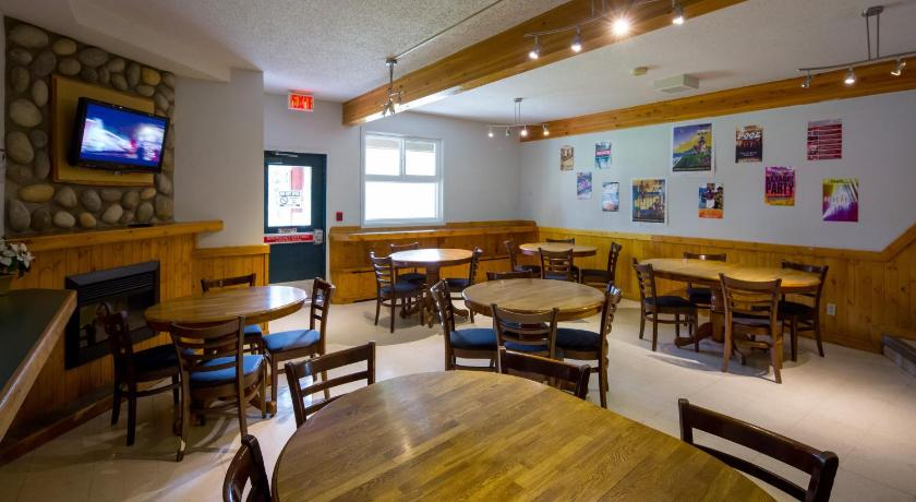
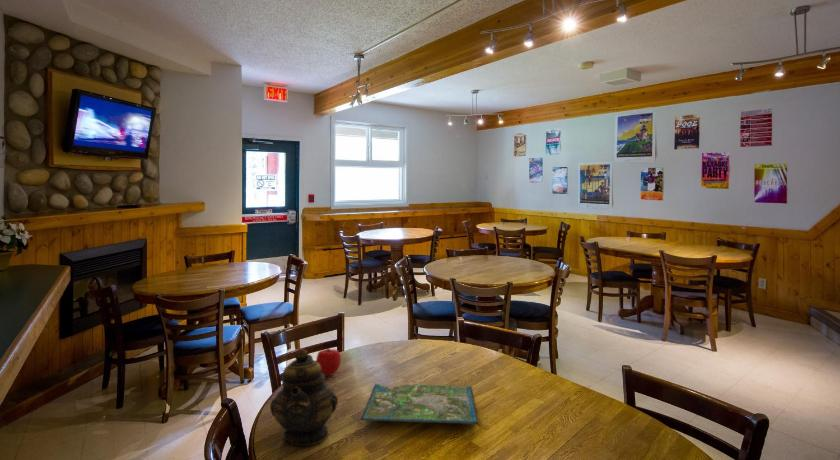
+ teapot (304, 391)
+ board game (422, 391)
+ fruit (328, 361)
